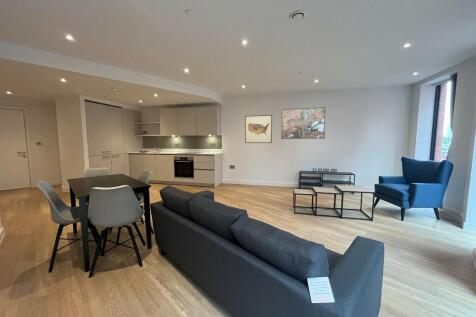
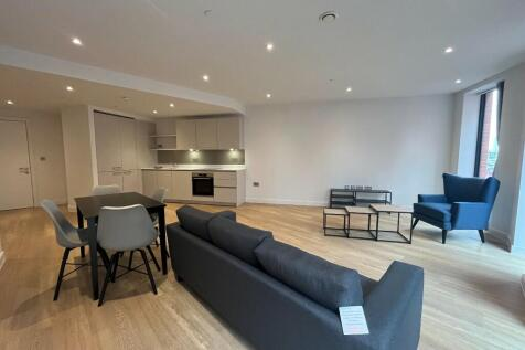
- wall art (258, 129)
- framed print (302, 123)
